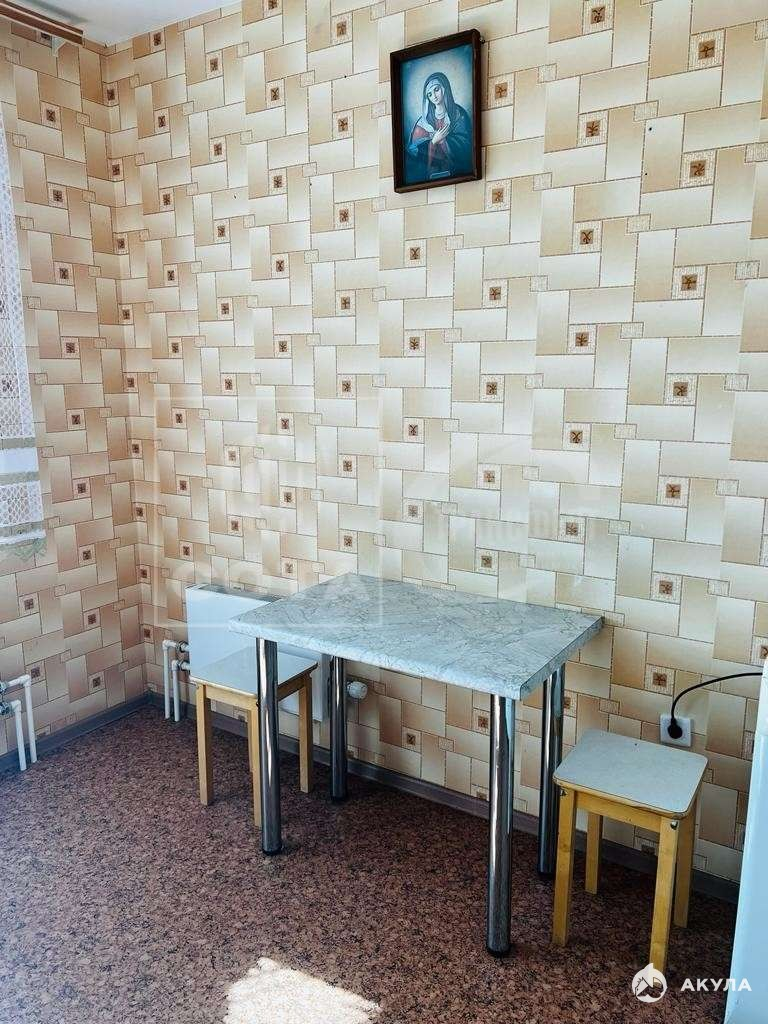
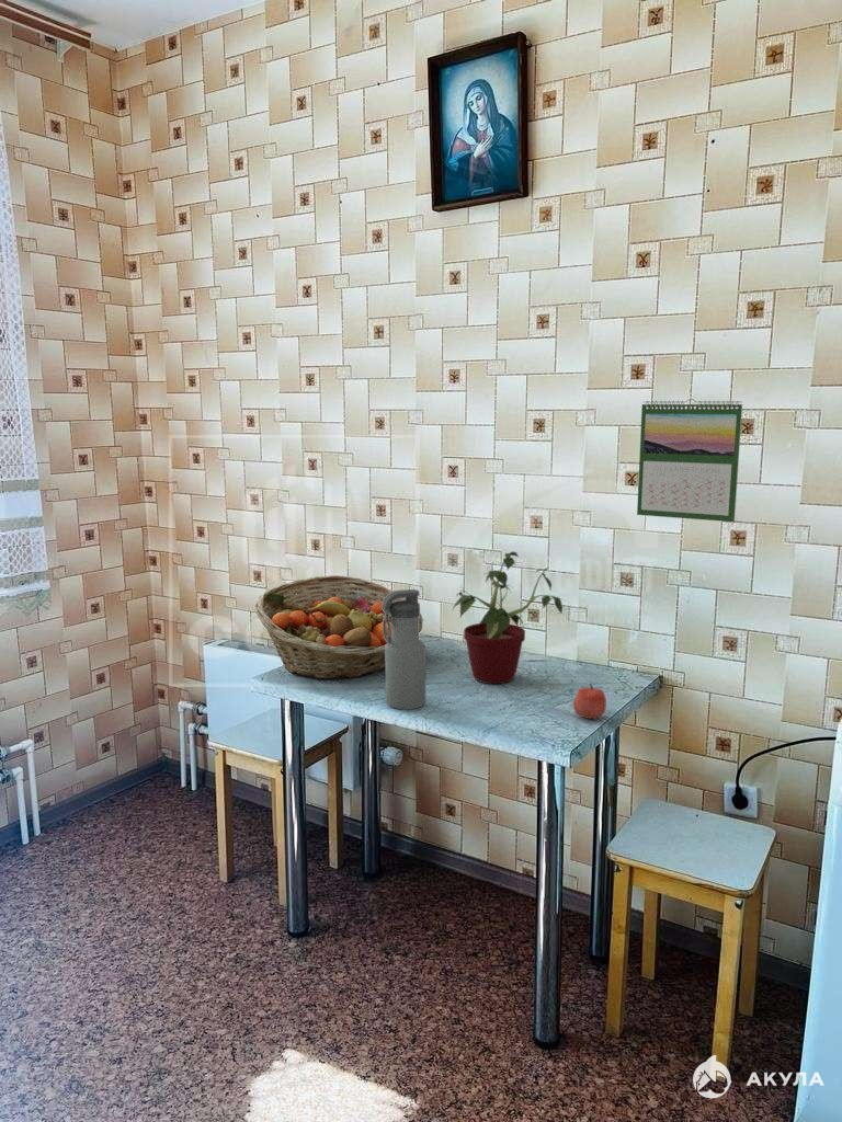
+ apple (590, 700)
+ water bottle (405, 648)
+ calendar (687, 459)
+ fruit basket (340, 625)
+ potted plant (514, 618)
